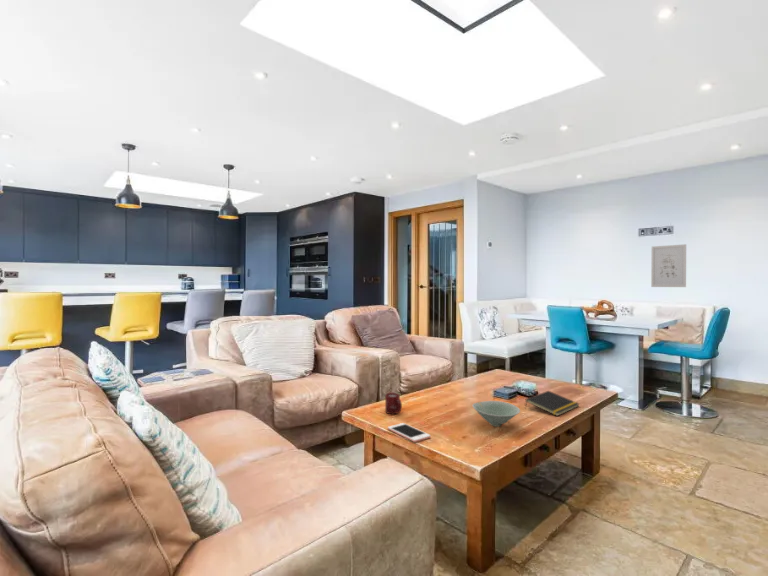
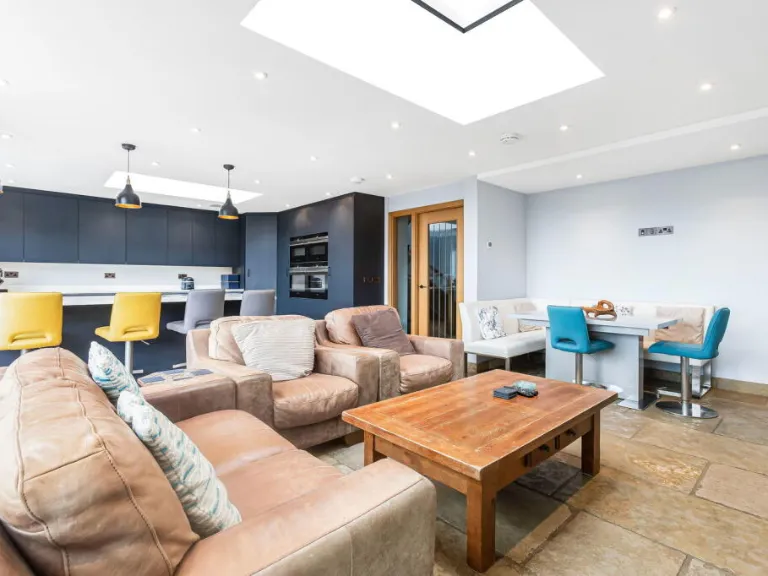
- cell phone (408, 432)
- wall art (668, 266)
- bowl (495, 415)
- notepad (552, 402)
- cup (394, 404)
